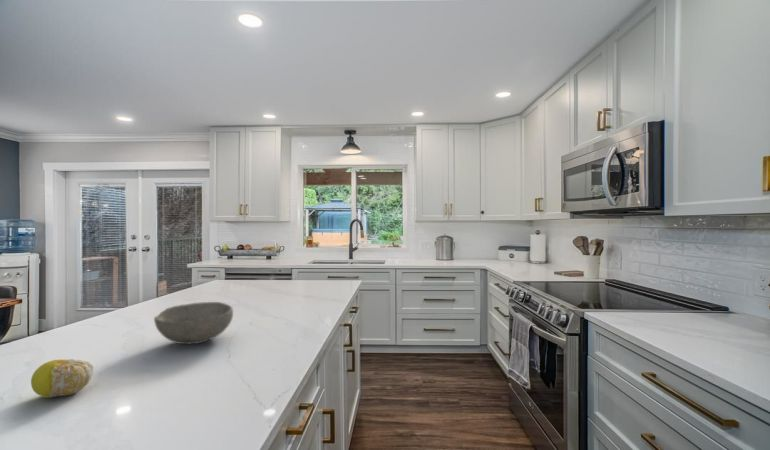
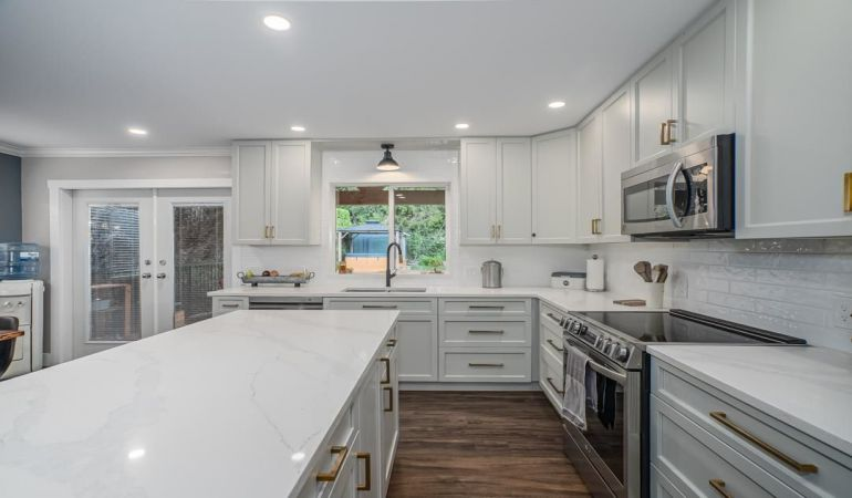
- fruit (63, 375)
- bowl (196, 325)
